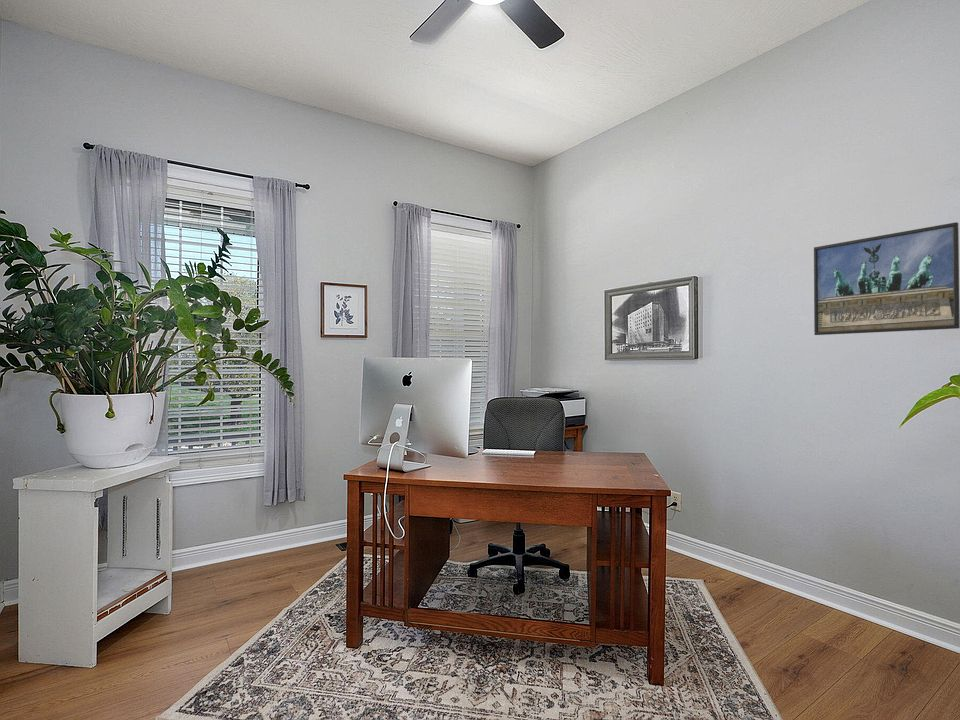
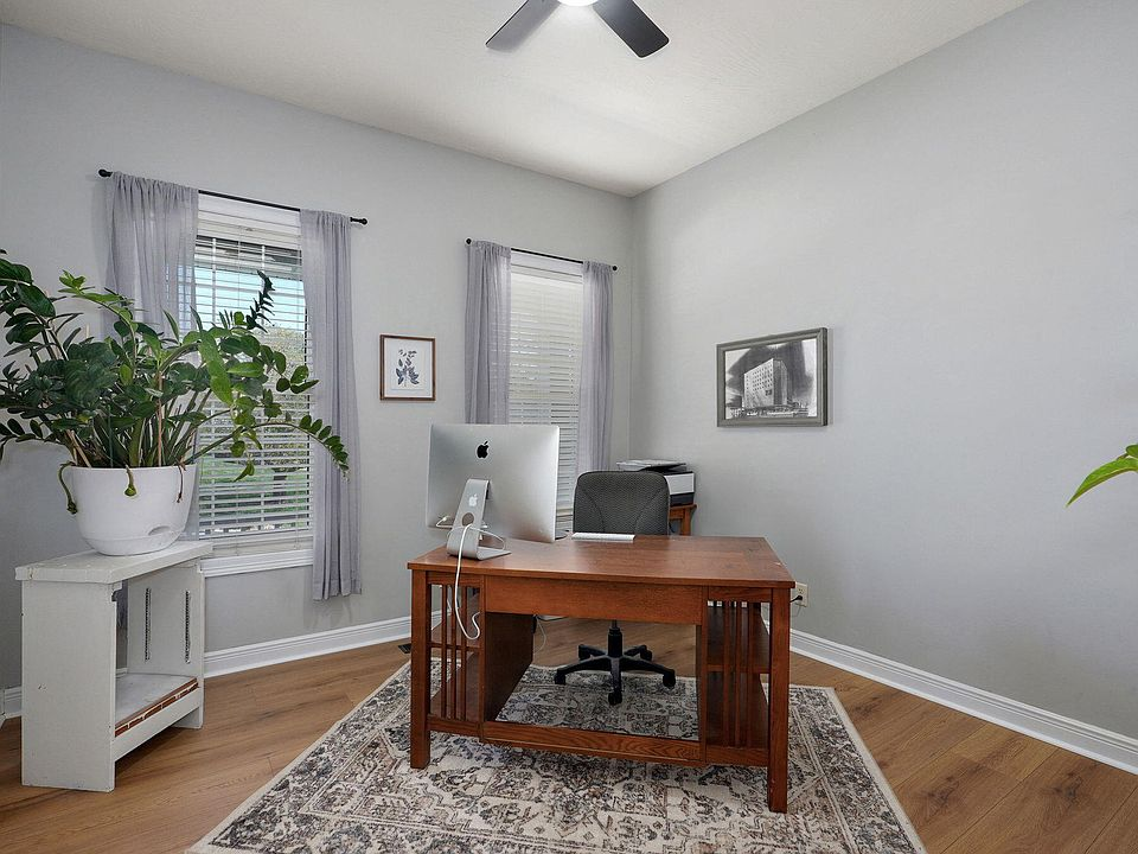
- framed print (879, 284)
